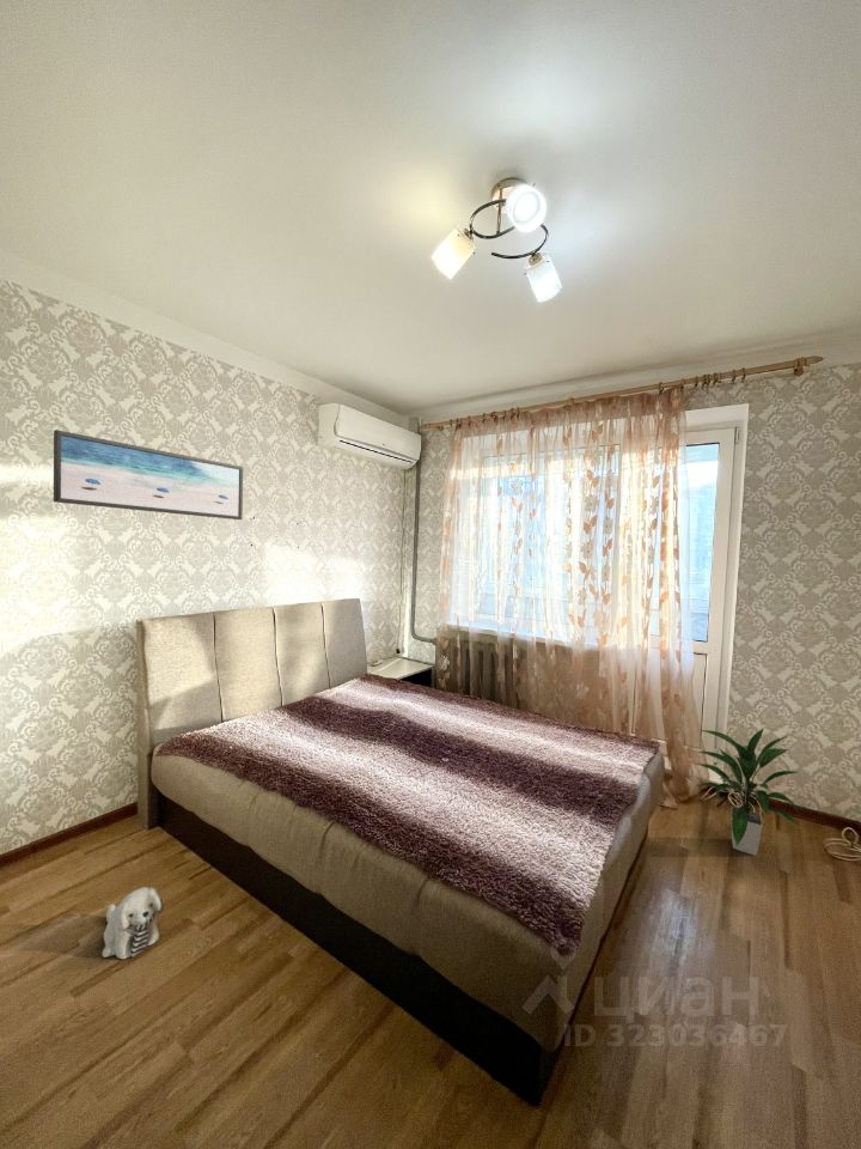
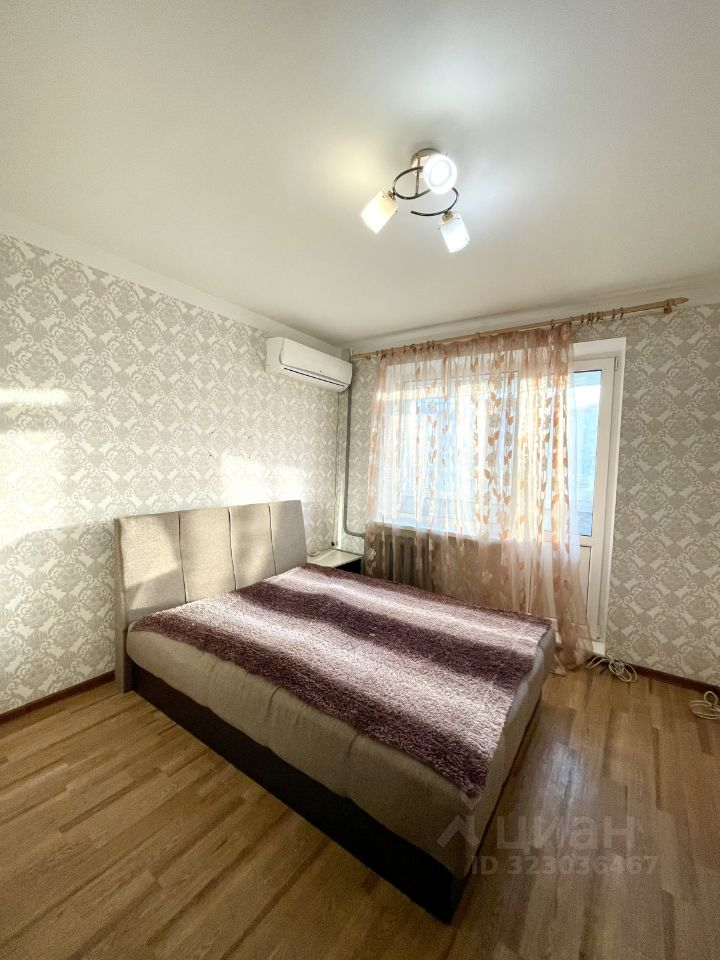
- wall art (161, 481)
- indoor plant (745, 788)
- plush toy (132, 906)
